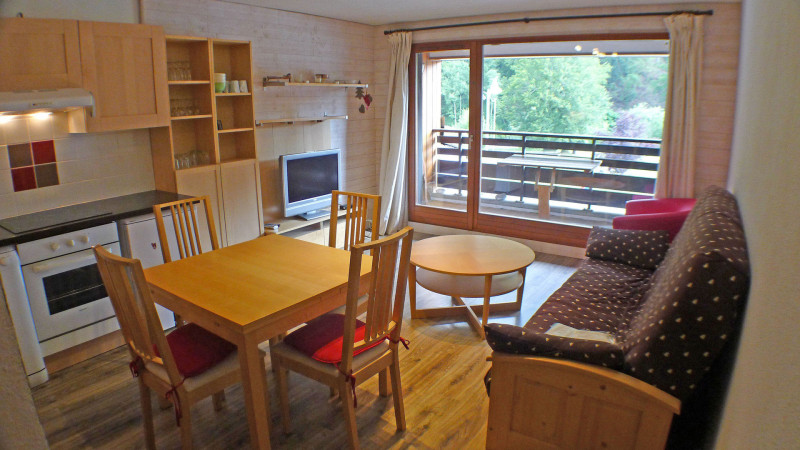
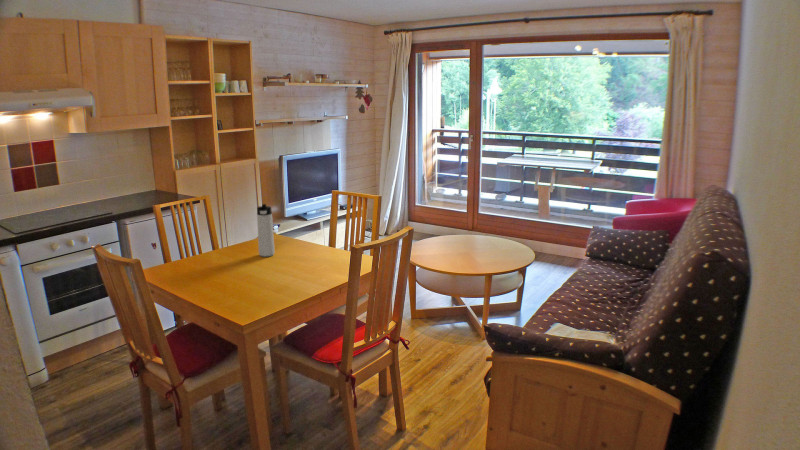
+ thermos bottle (265, 230)
